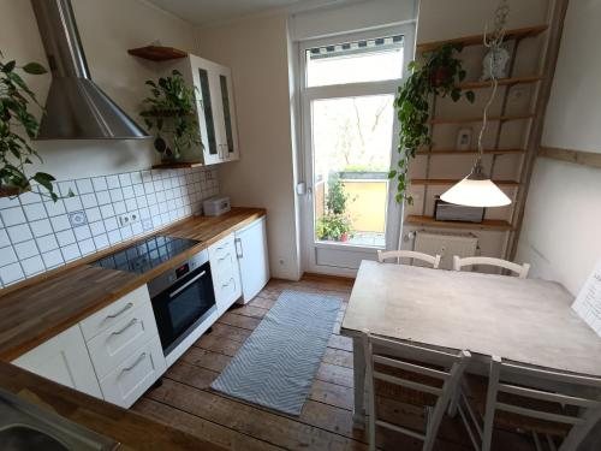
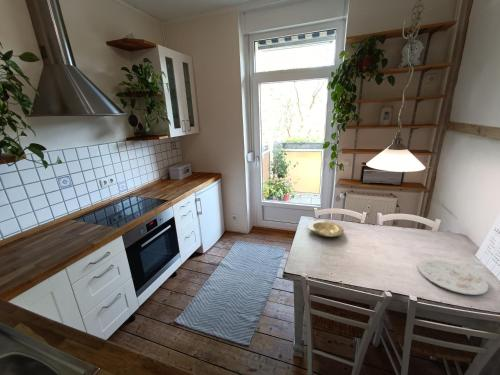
+ plate (450, 275)
+ plate (325, 229)
